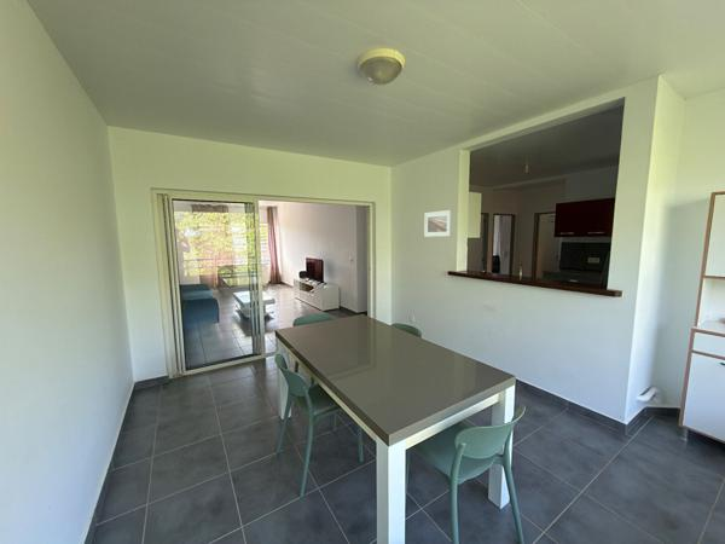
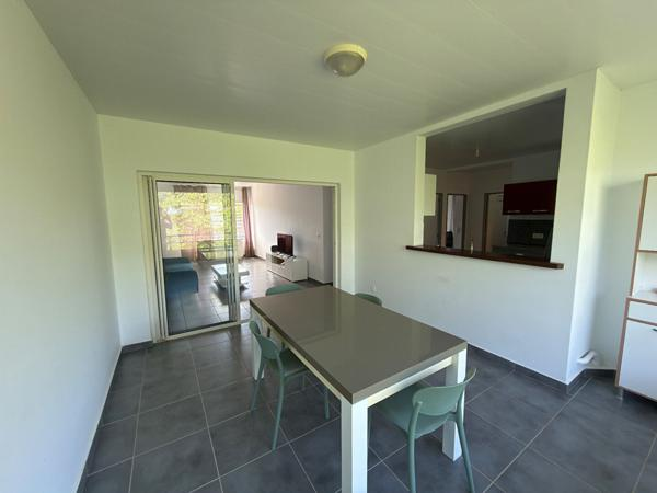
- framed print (436, 224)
